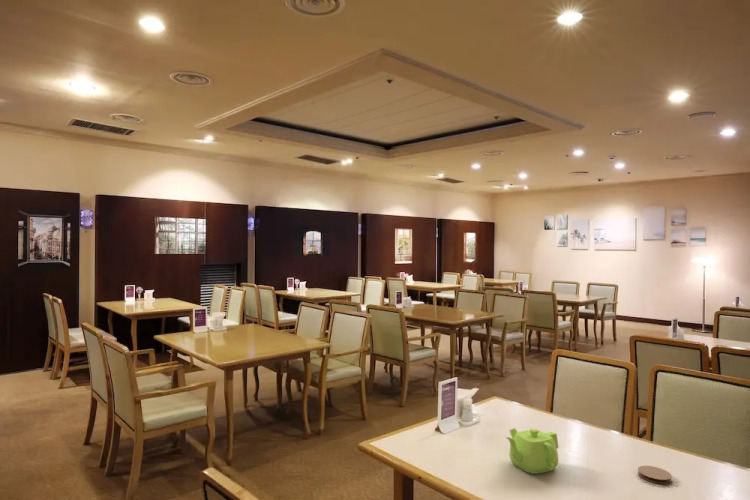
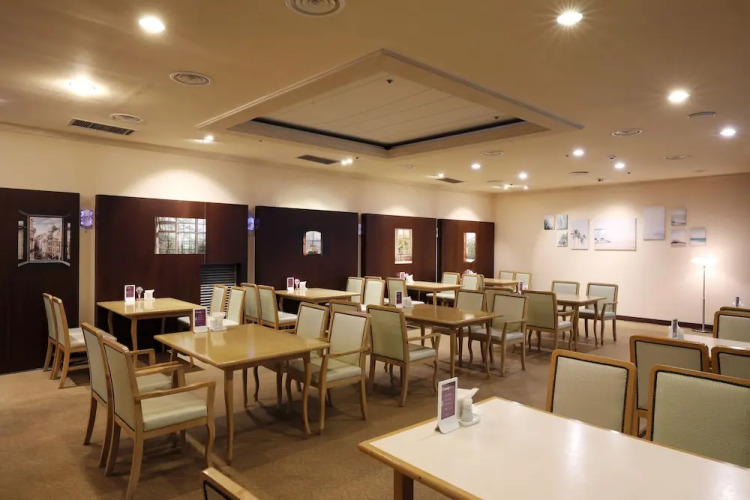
- coaster (654, 474)
- teapot (532, 447)
